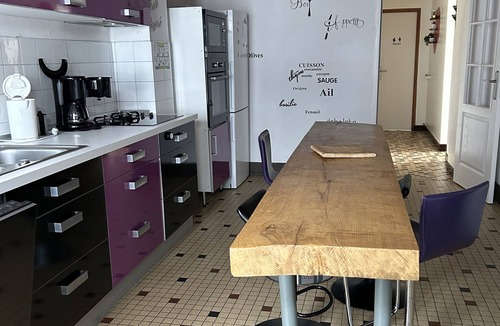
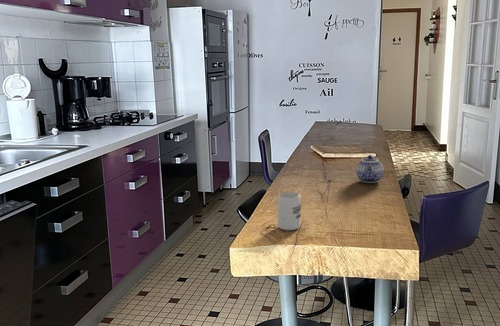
+ cup (289, 211)
+ teapot (369, 168)
